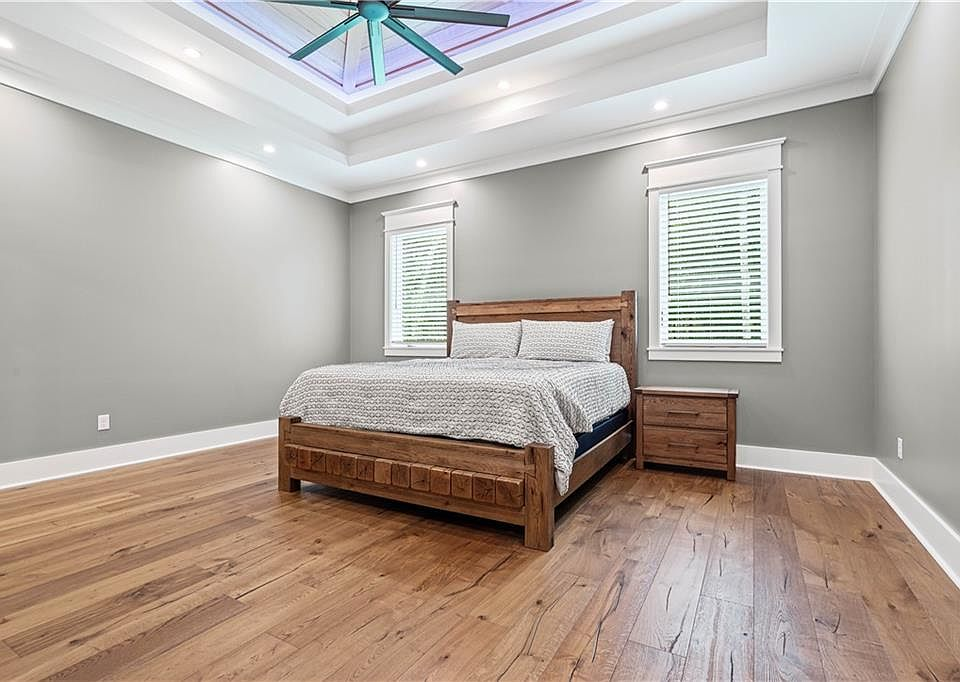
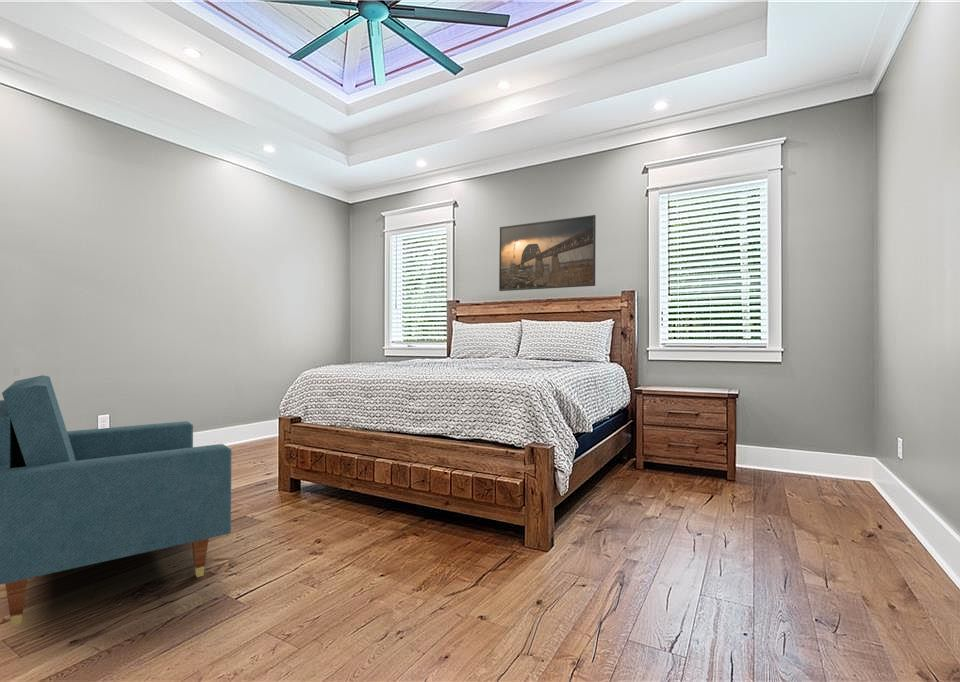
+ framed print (544, 255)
+ armchair (109, 471)
